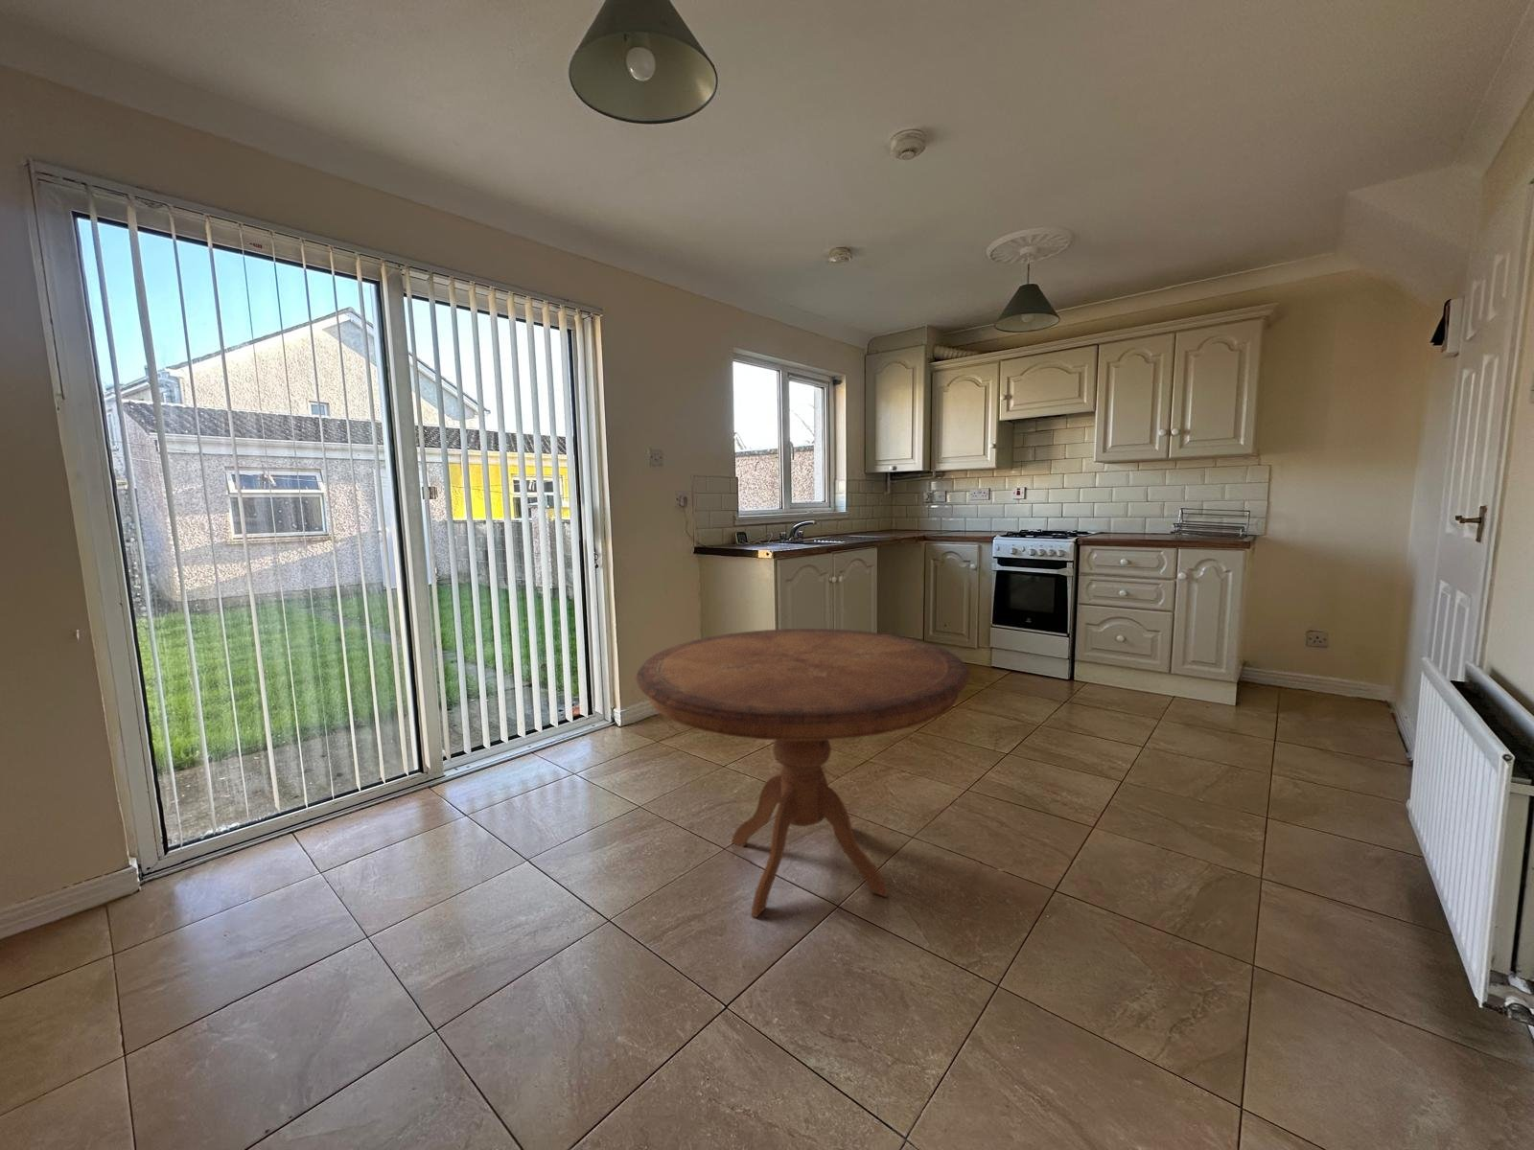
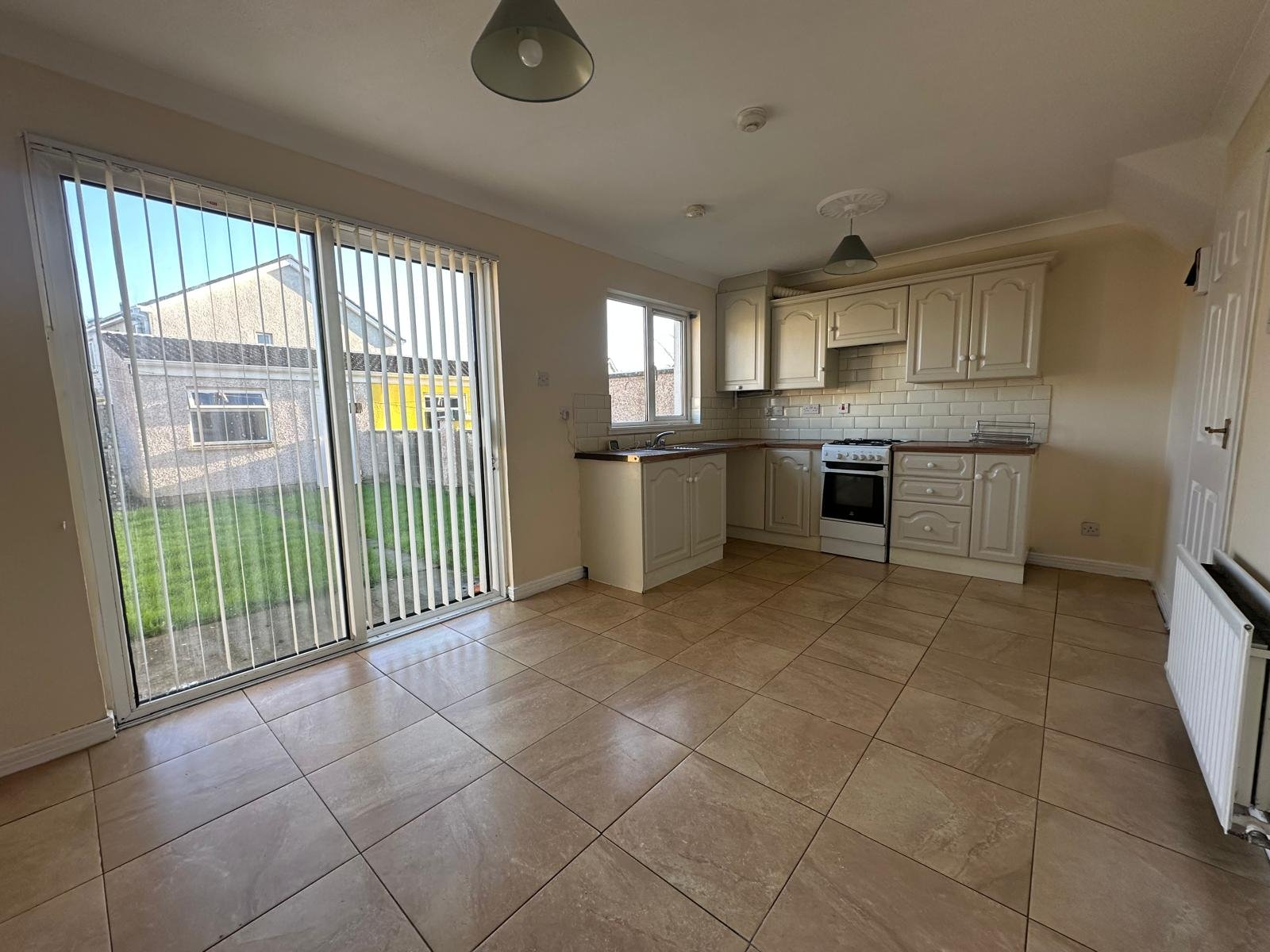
- round table (802, 766)
